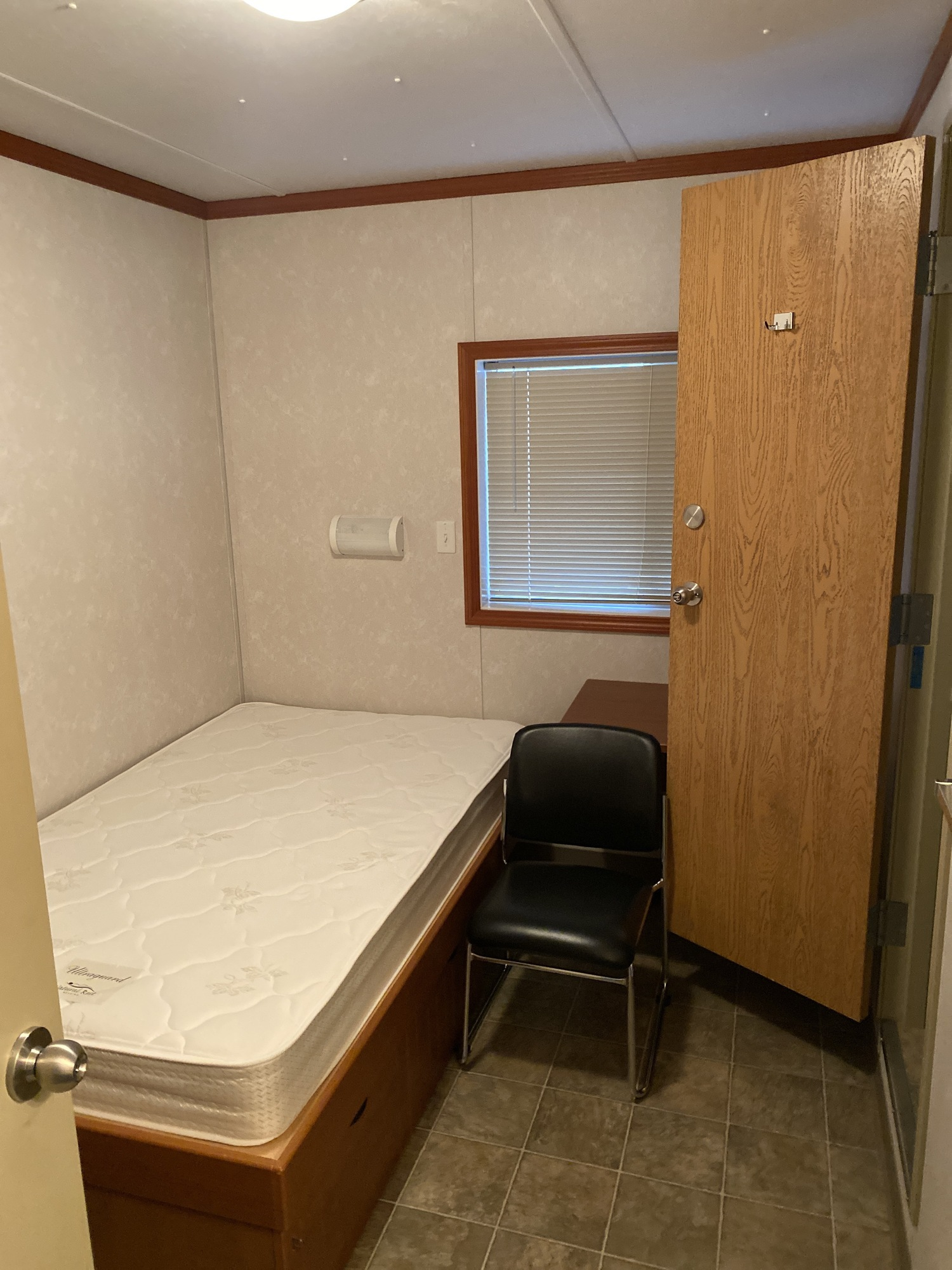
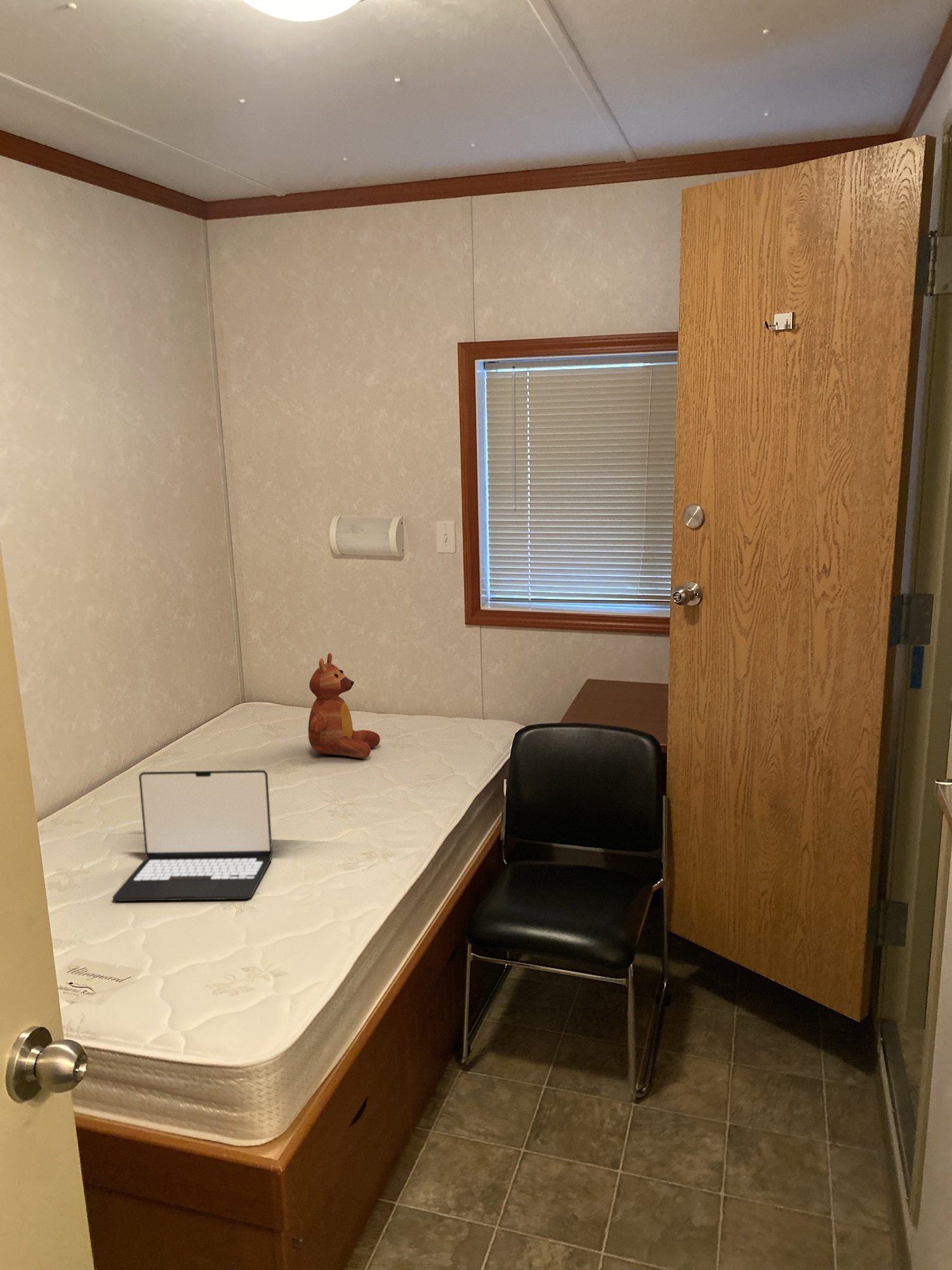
+ teddy bear (342, 704)
+ laptop (192, 833)
